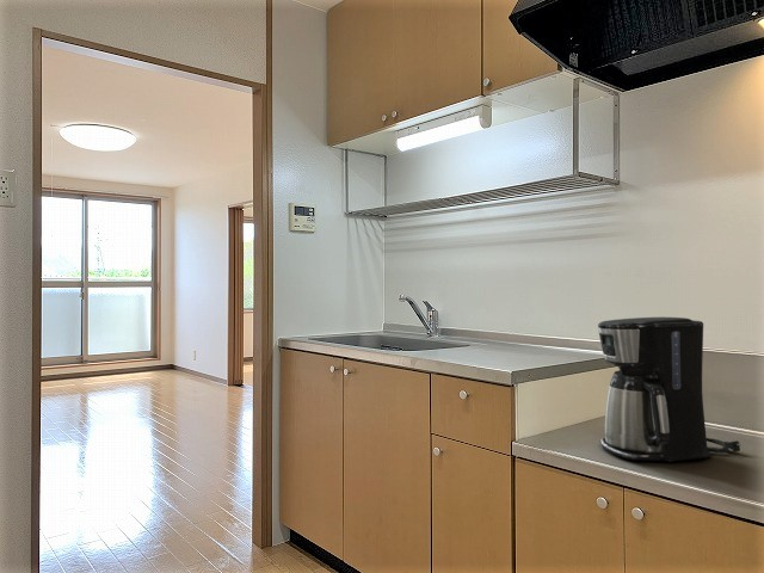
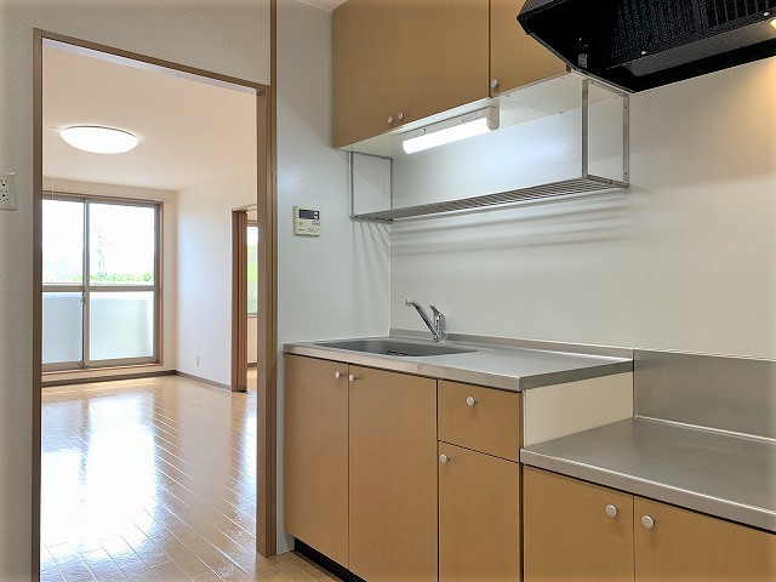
- coffee maker (670, 386)
